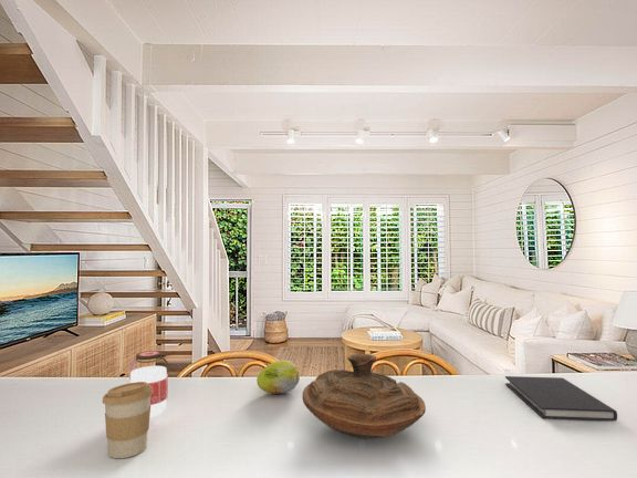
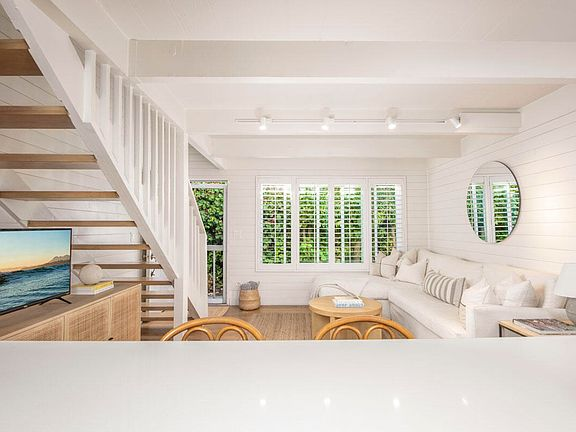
- jar (148, 383)
- diary (554, 395)
- decorative bowl (363, 392)
- coffee cup (127, 416)
- fruit (278, 376)
